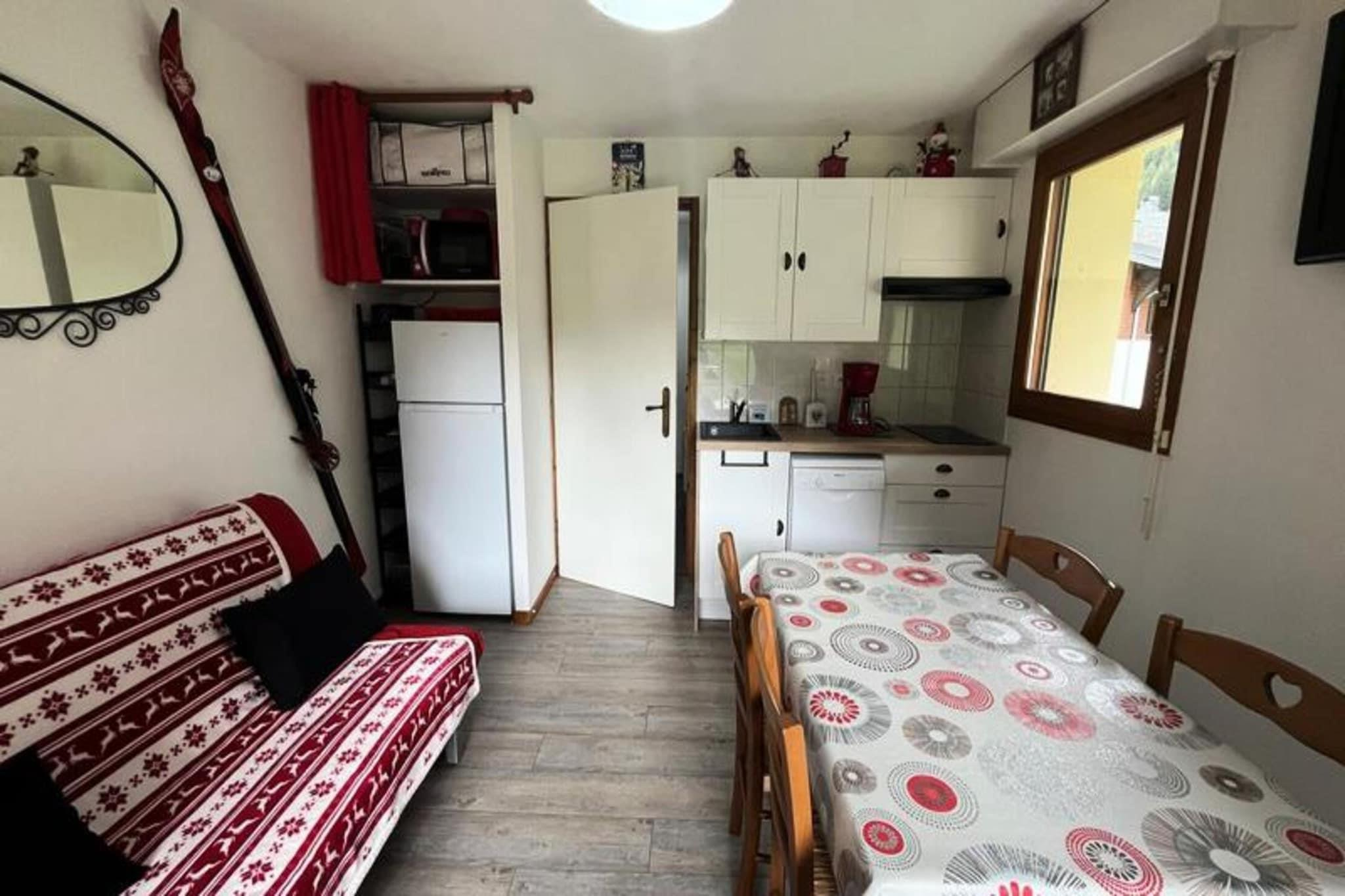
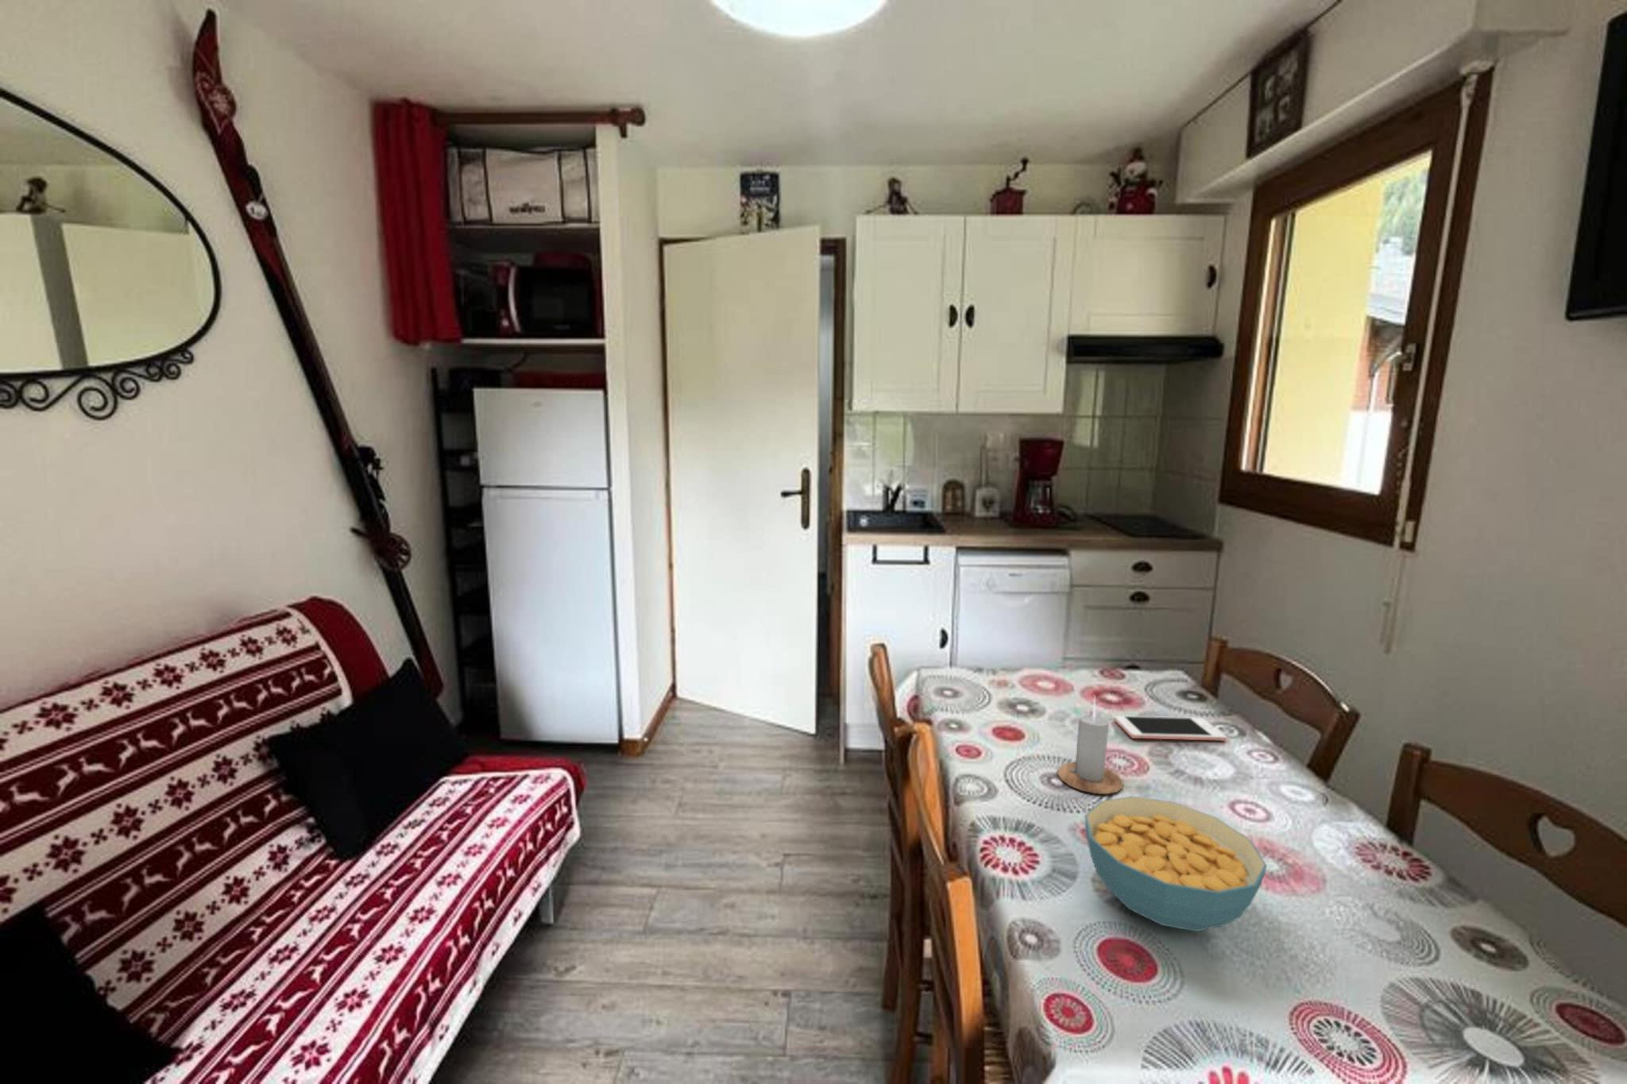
+ candle (1094, 737)
+ cereal bowl (1166, 875)
+ cell phone (1167, 727)
